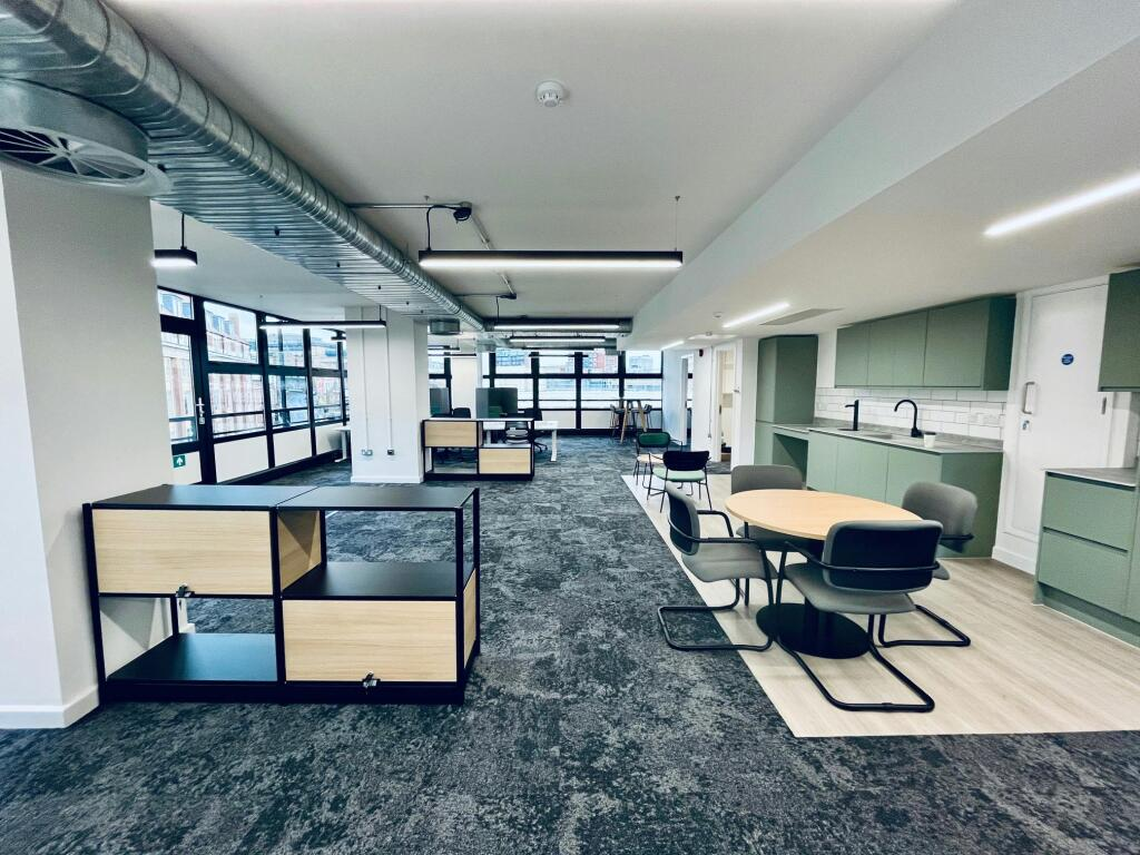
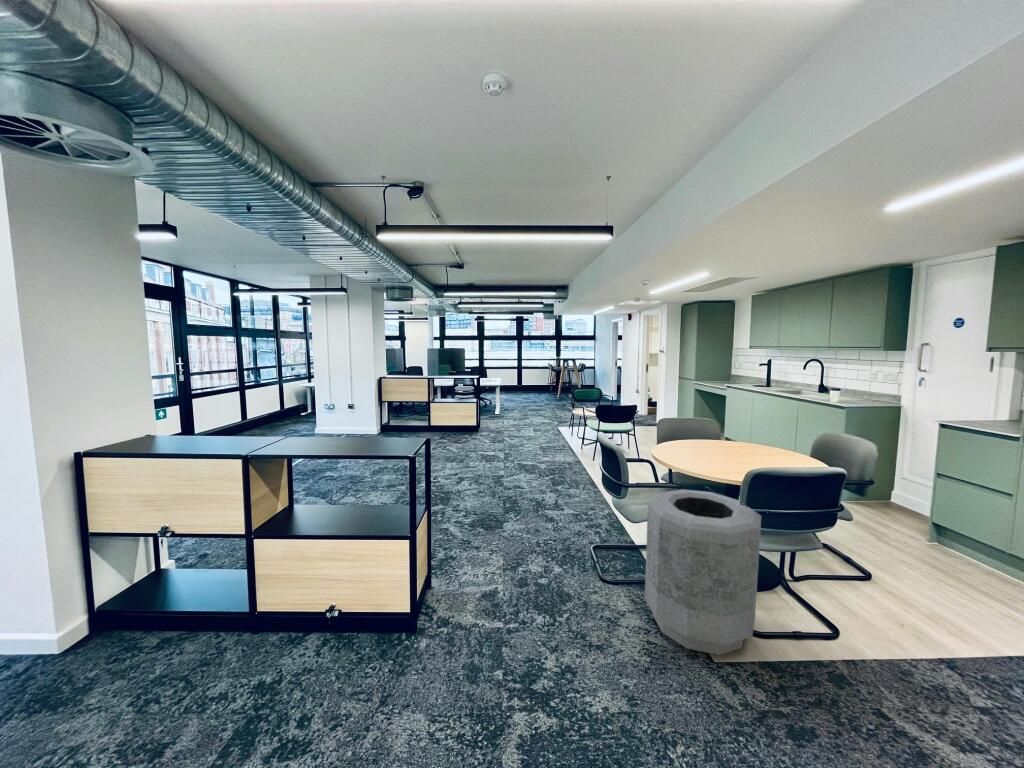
+ trash can (699, 564)
